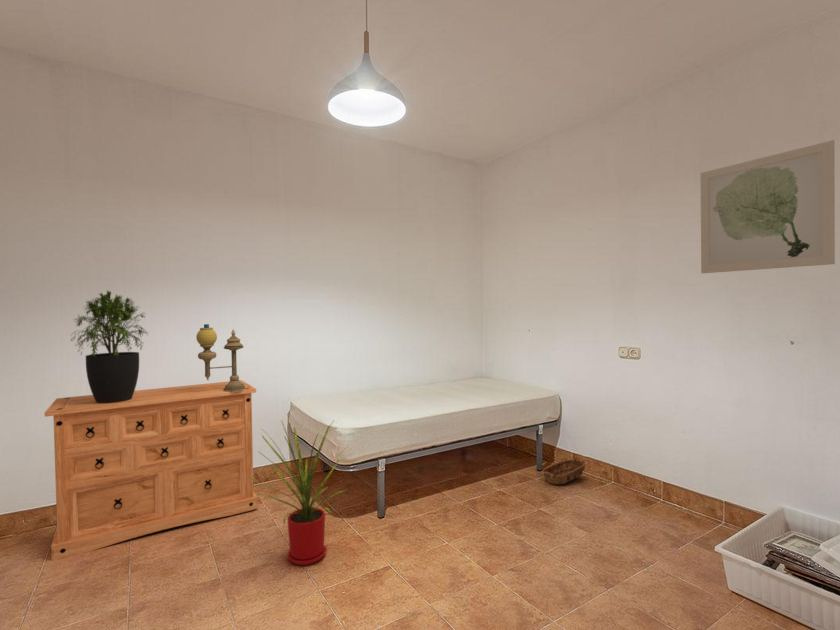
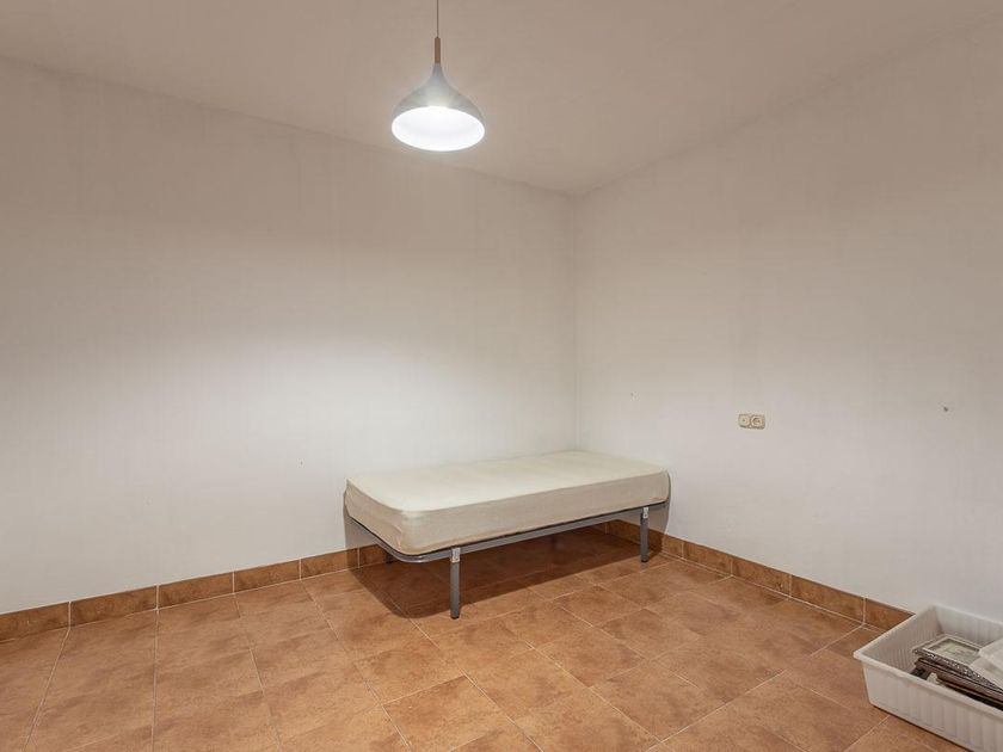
- wall art (760, 213)
- basket (563, 468)
- house plant (307, 489)
- potted plant (109, 344)
- dresser (161, 455)
- table lamp (215, 357)
